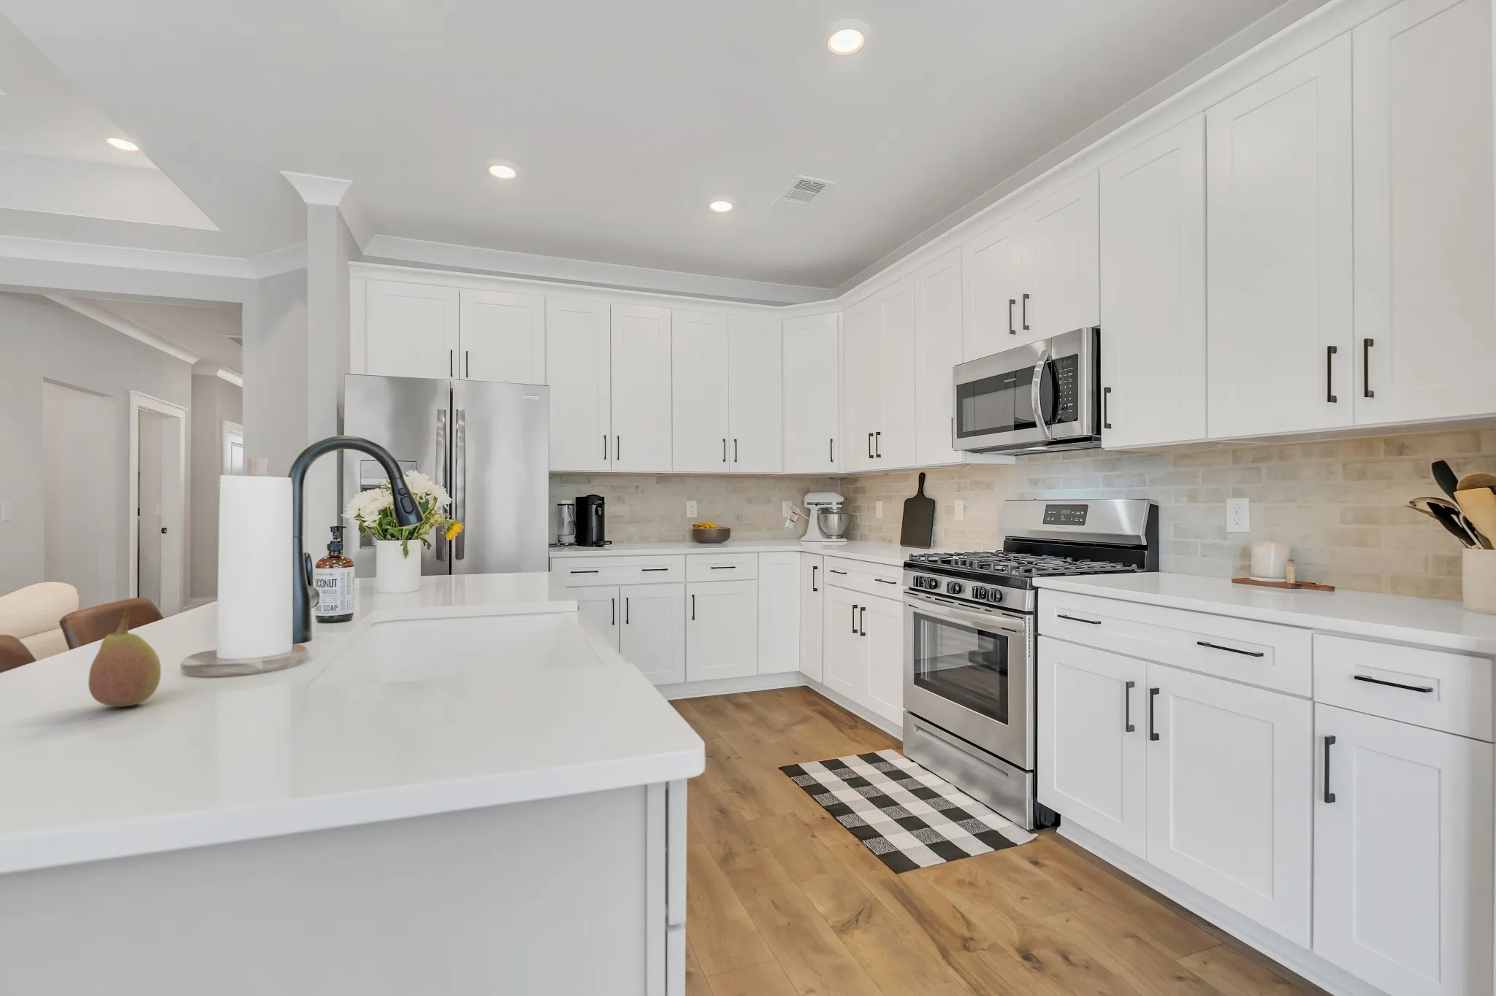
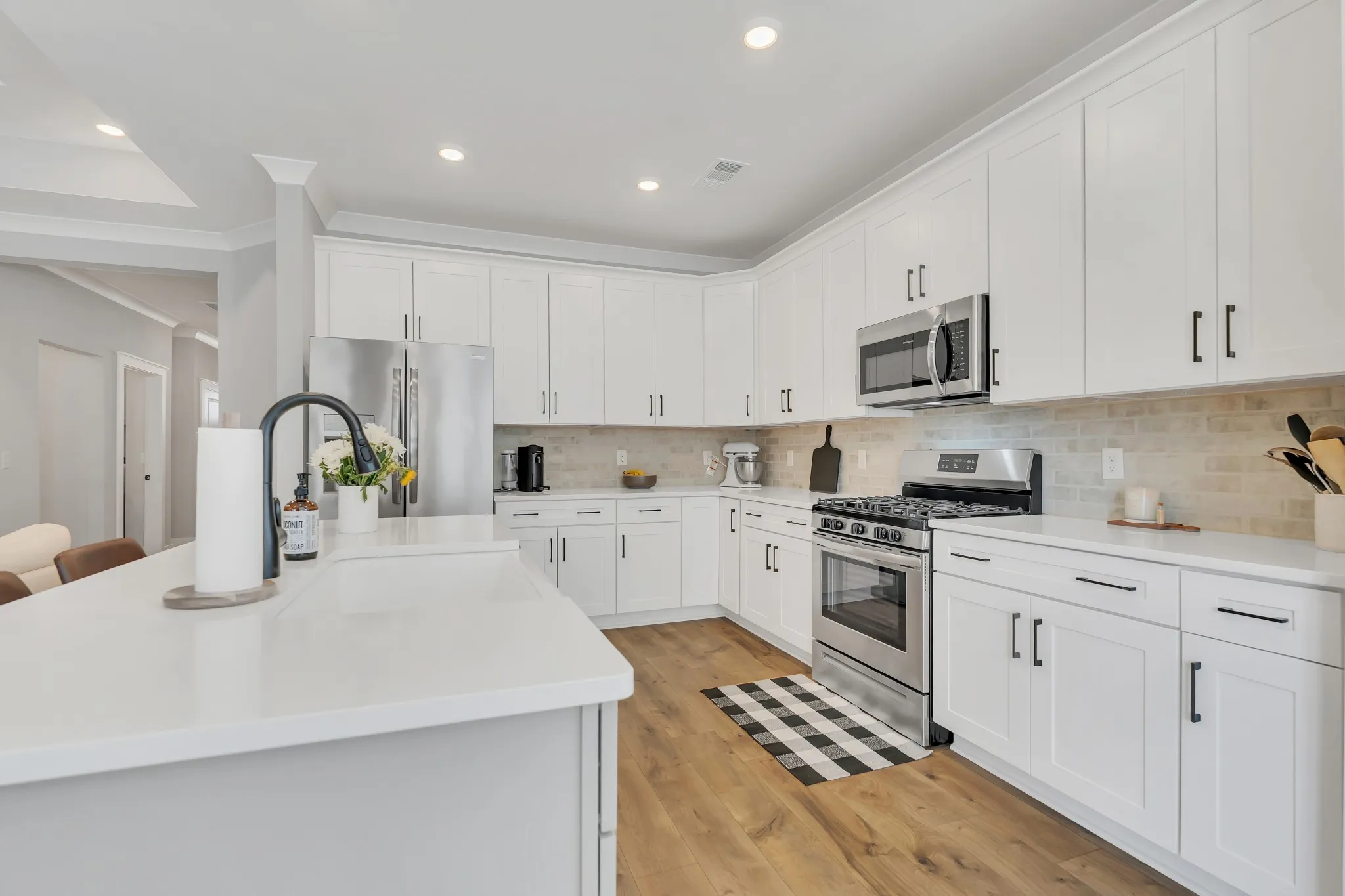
- fruit (125, 657)
